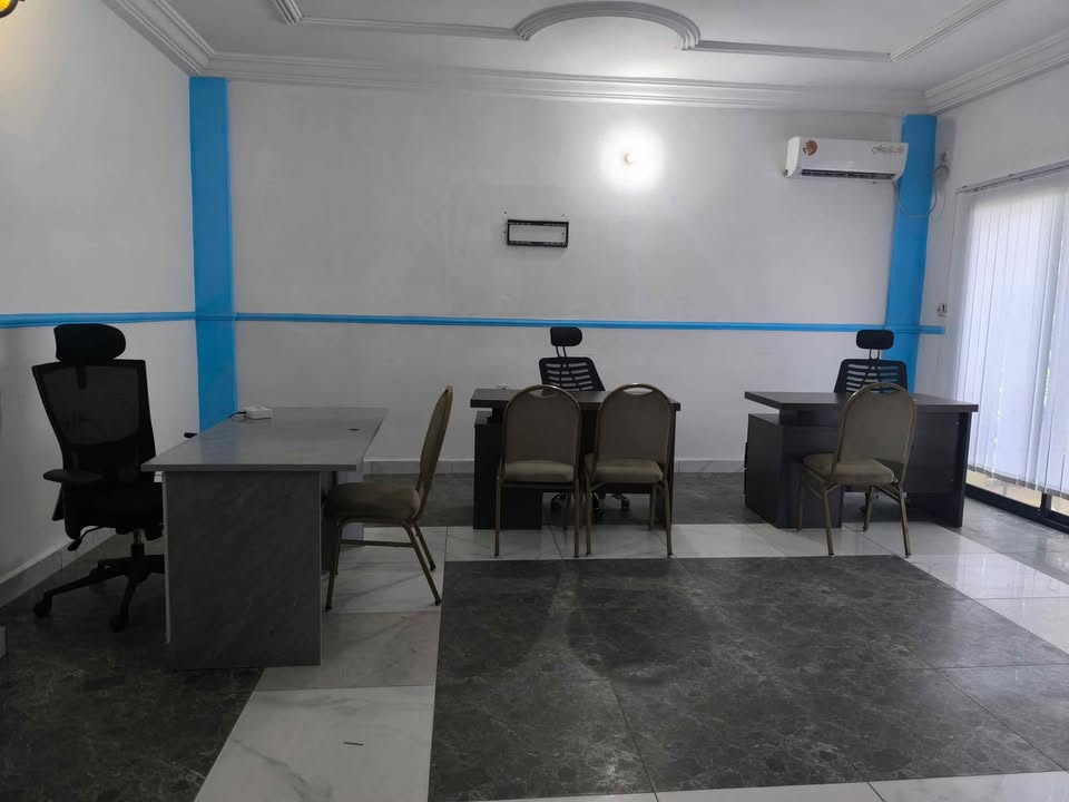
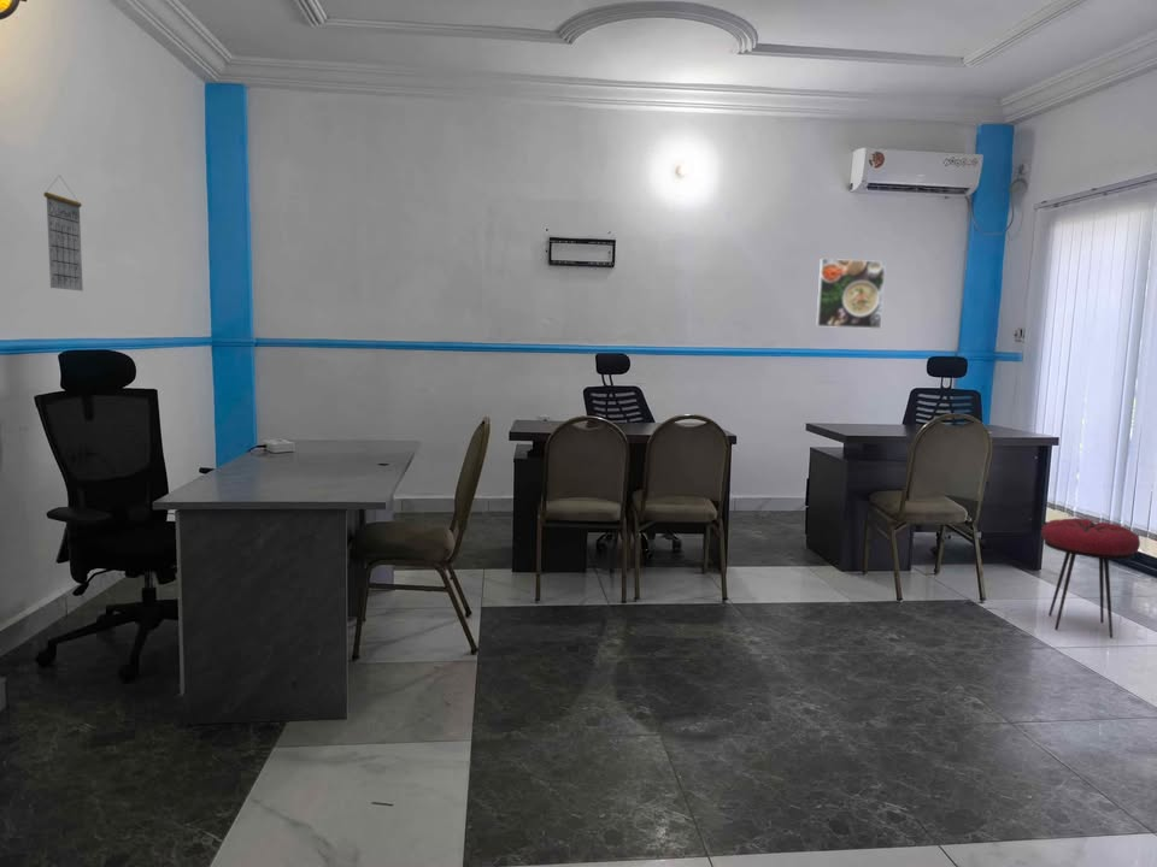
+ stool (1071, 570)
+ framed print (850, 294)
+ calendar (64, 232)
